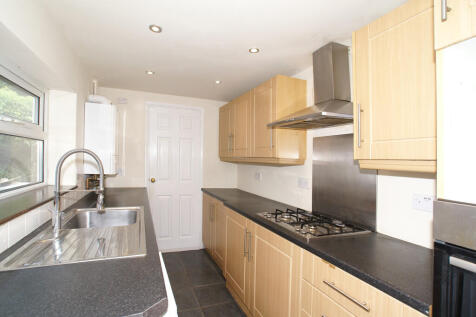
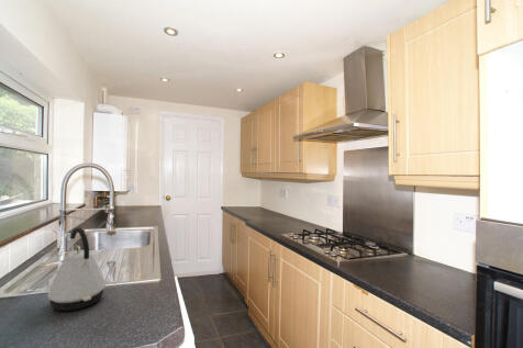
+ kettle (77, 263)
